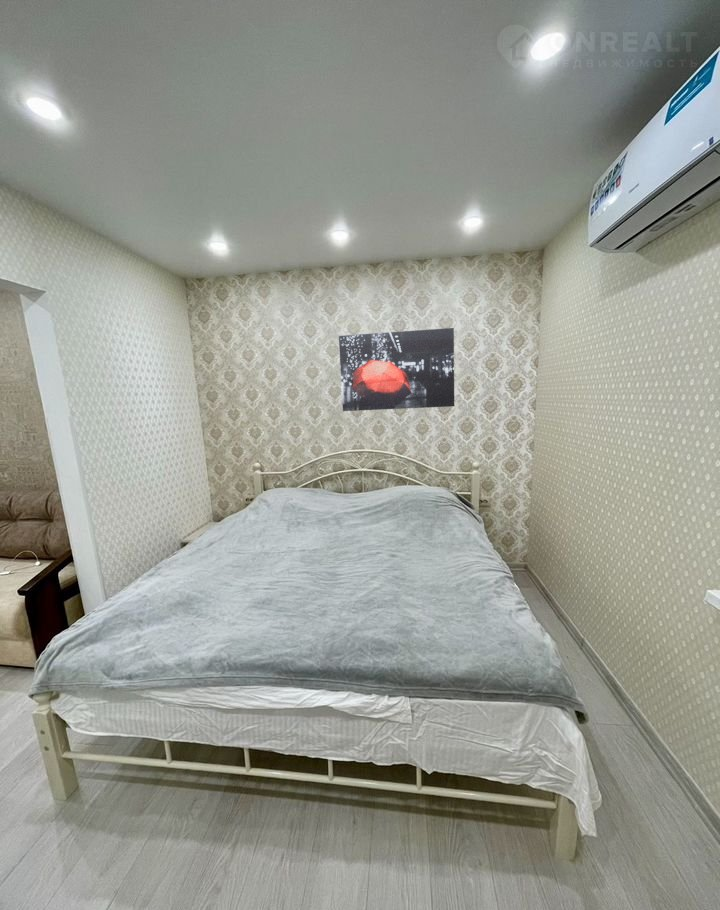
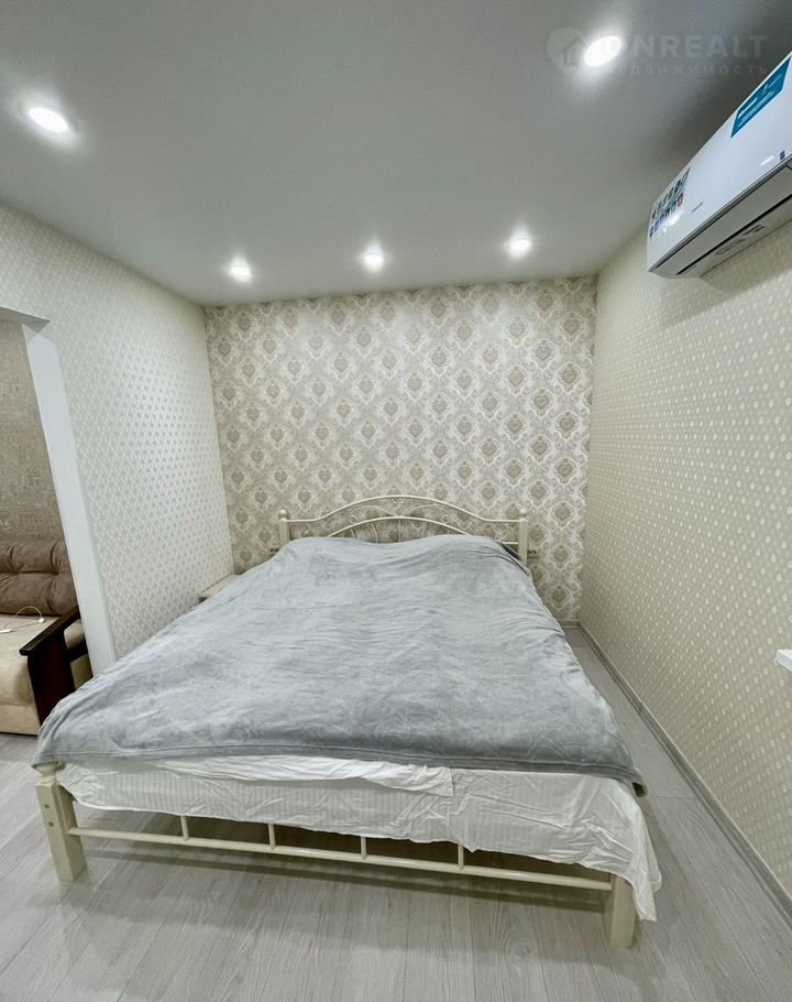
- wall art (396, 371)
